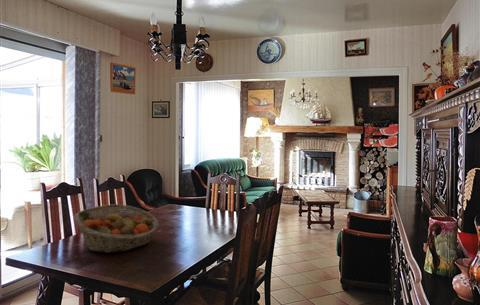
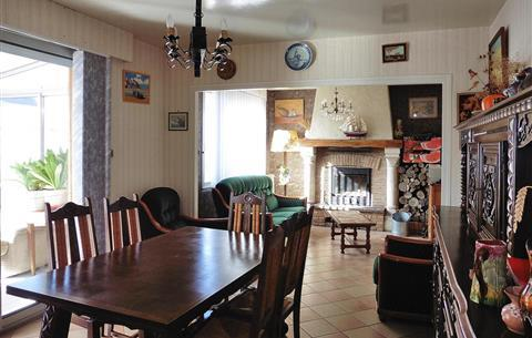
- fruit basket (118, 226)
